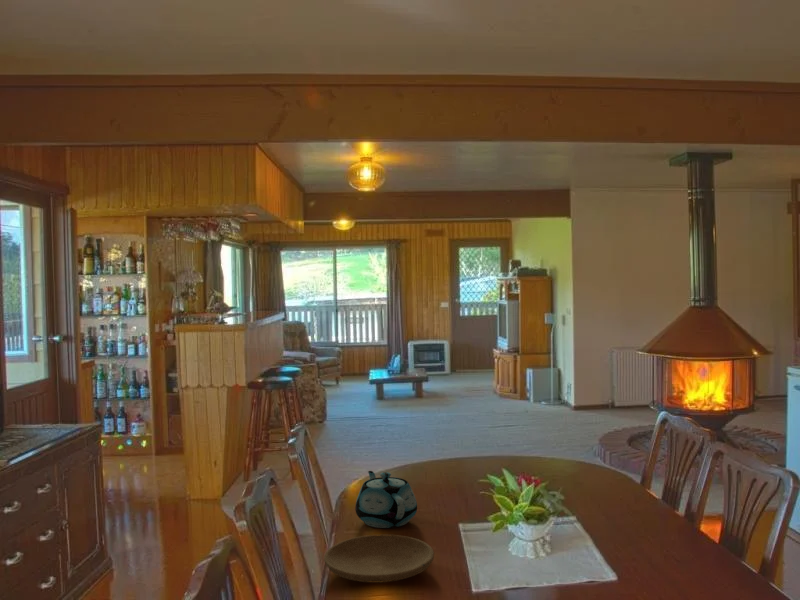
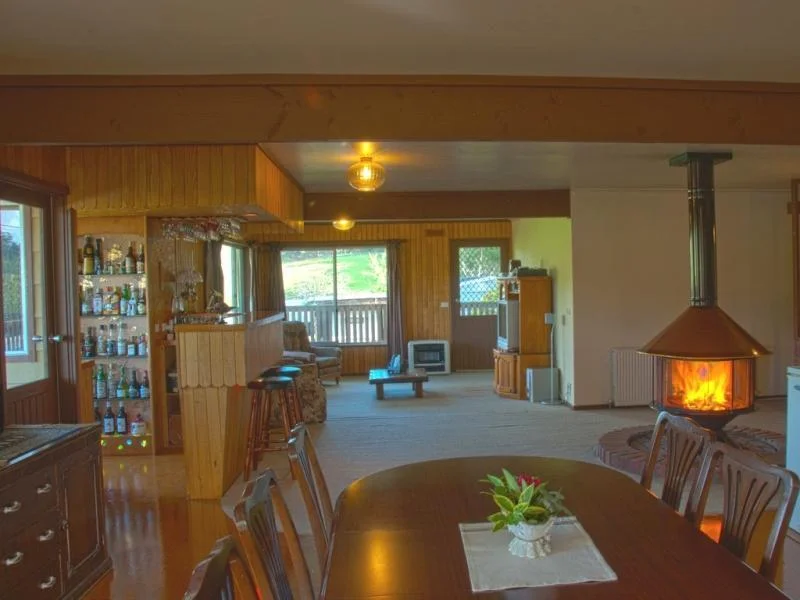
- teapot (384, 496)
- plate (379, 562)
